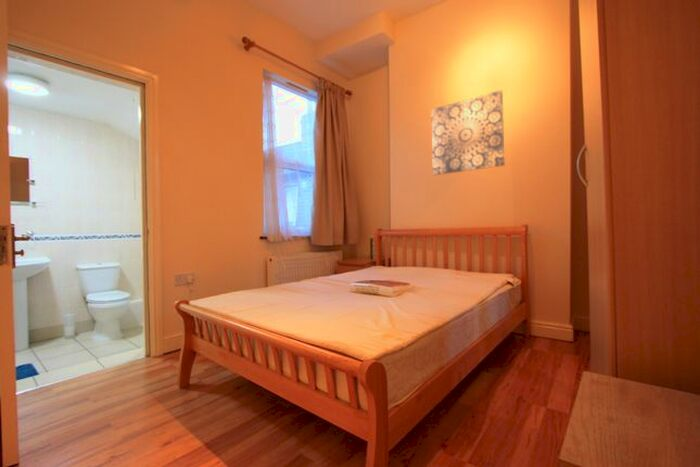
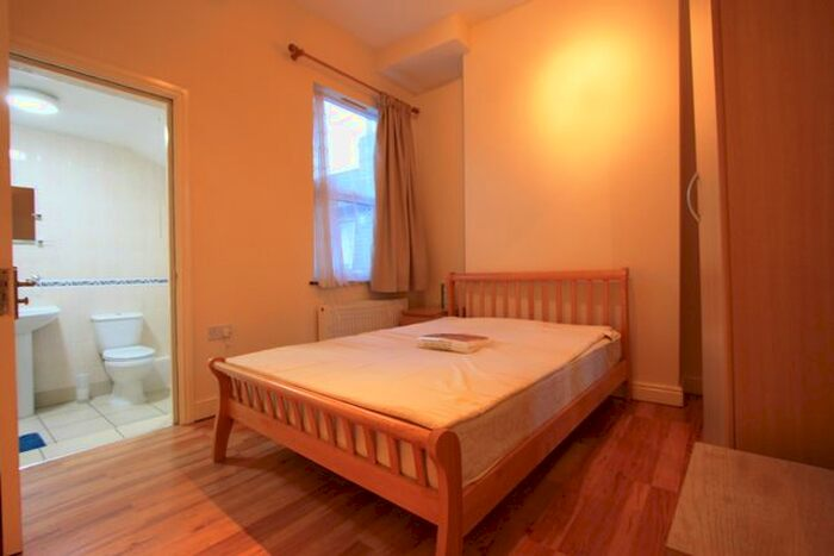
- wall art (465, 135)
